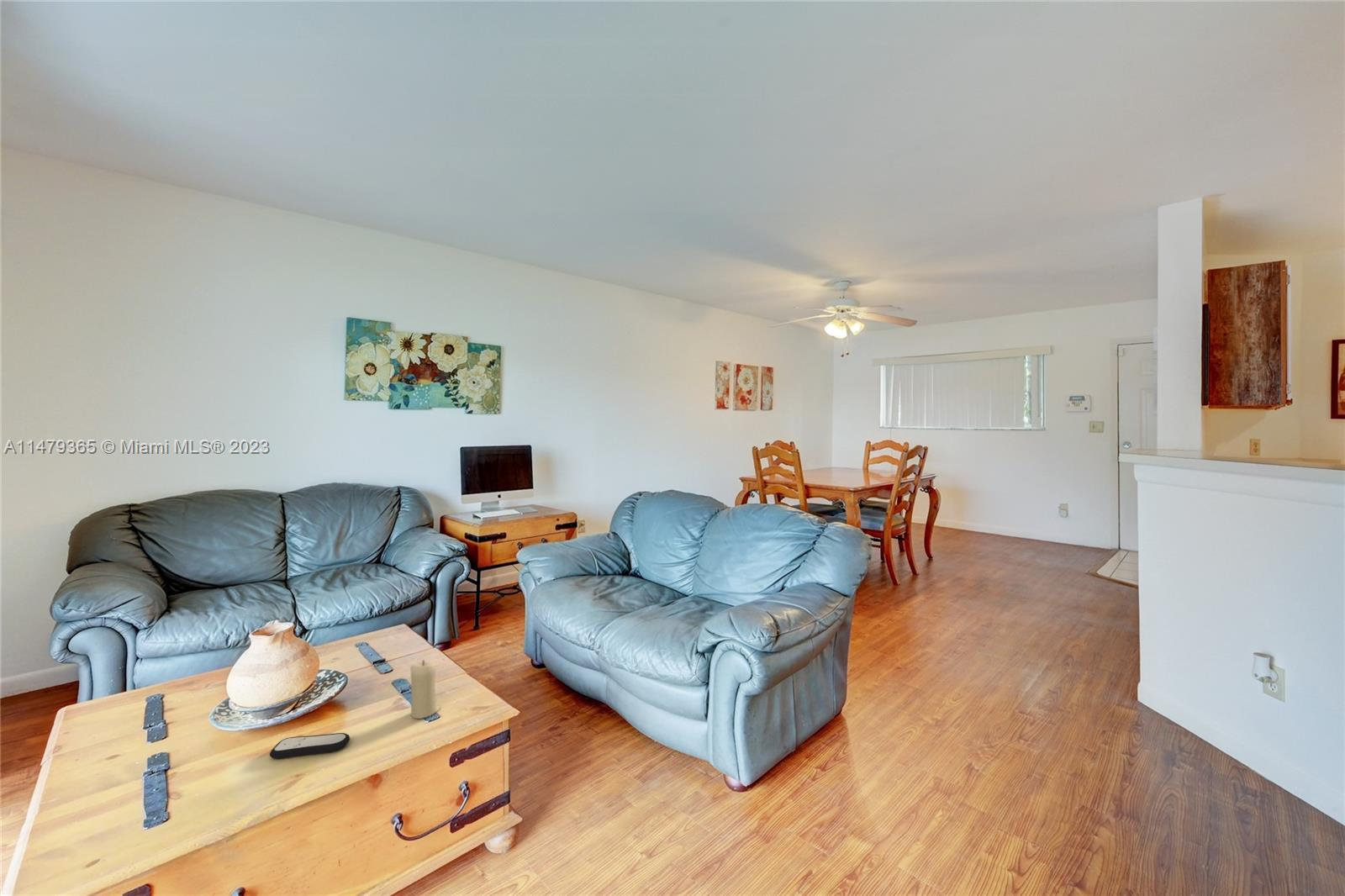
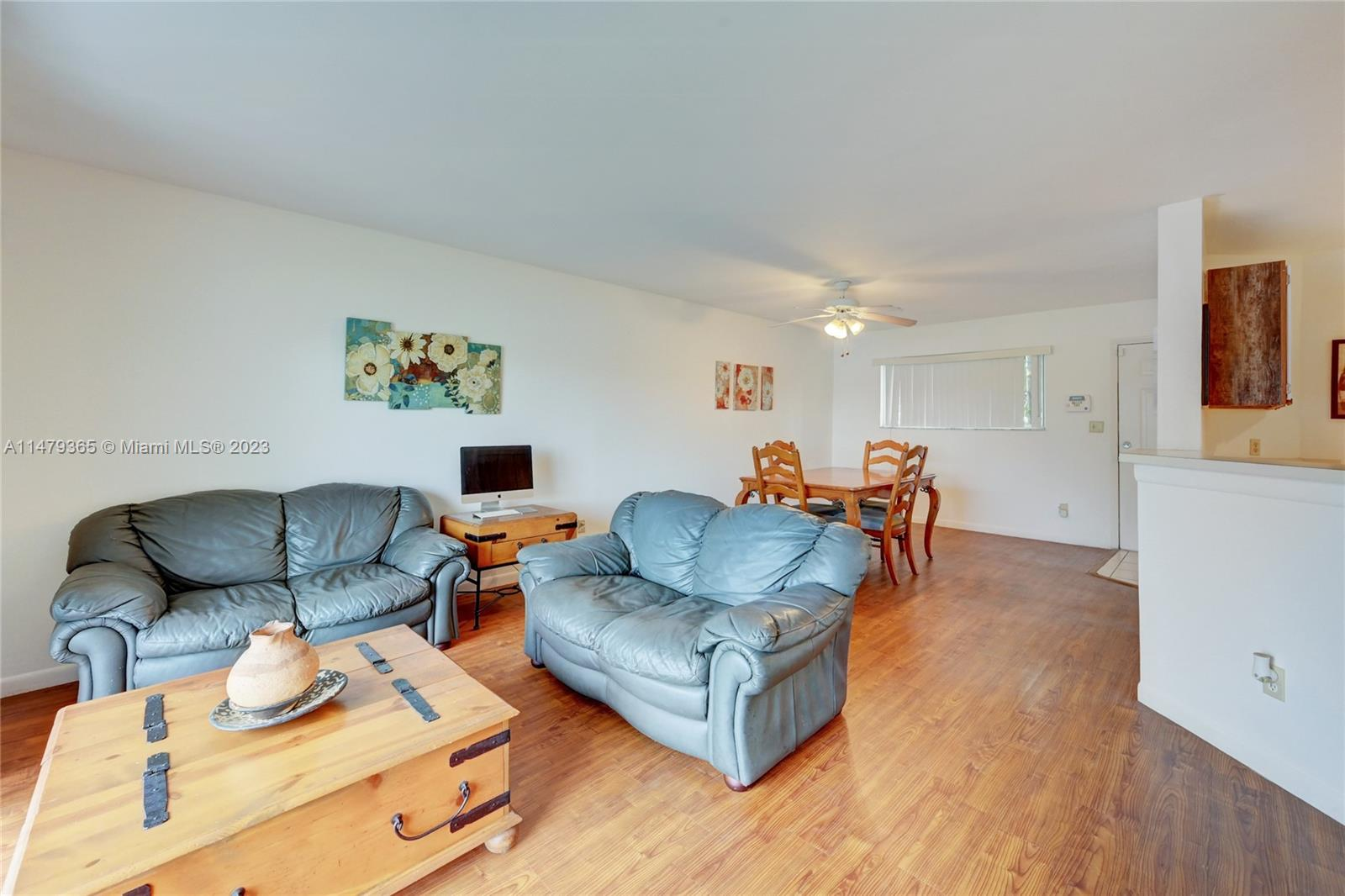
- remote control (311, 744)
- candle (425, 686)
